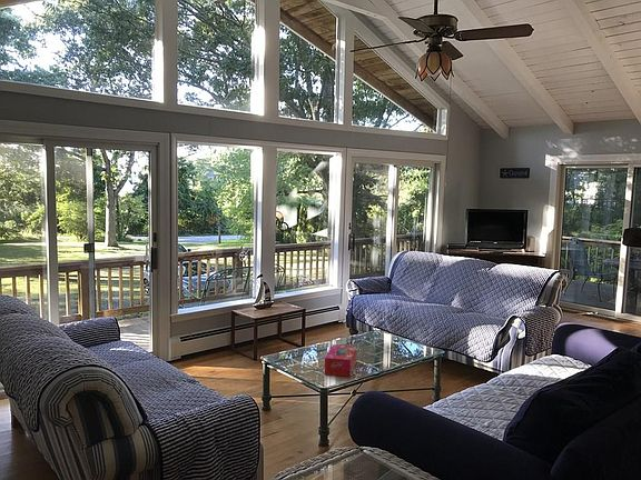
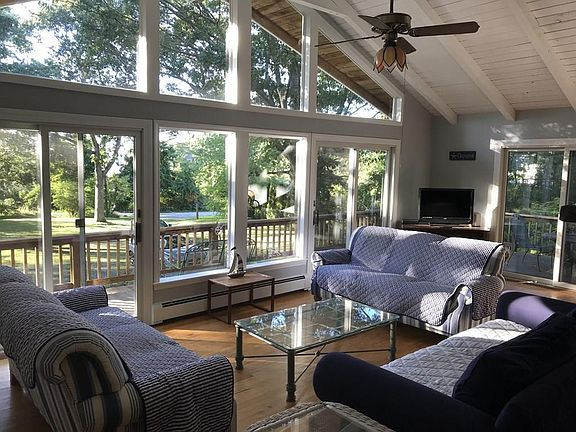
- tissue box (341, 359)
